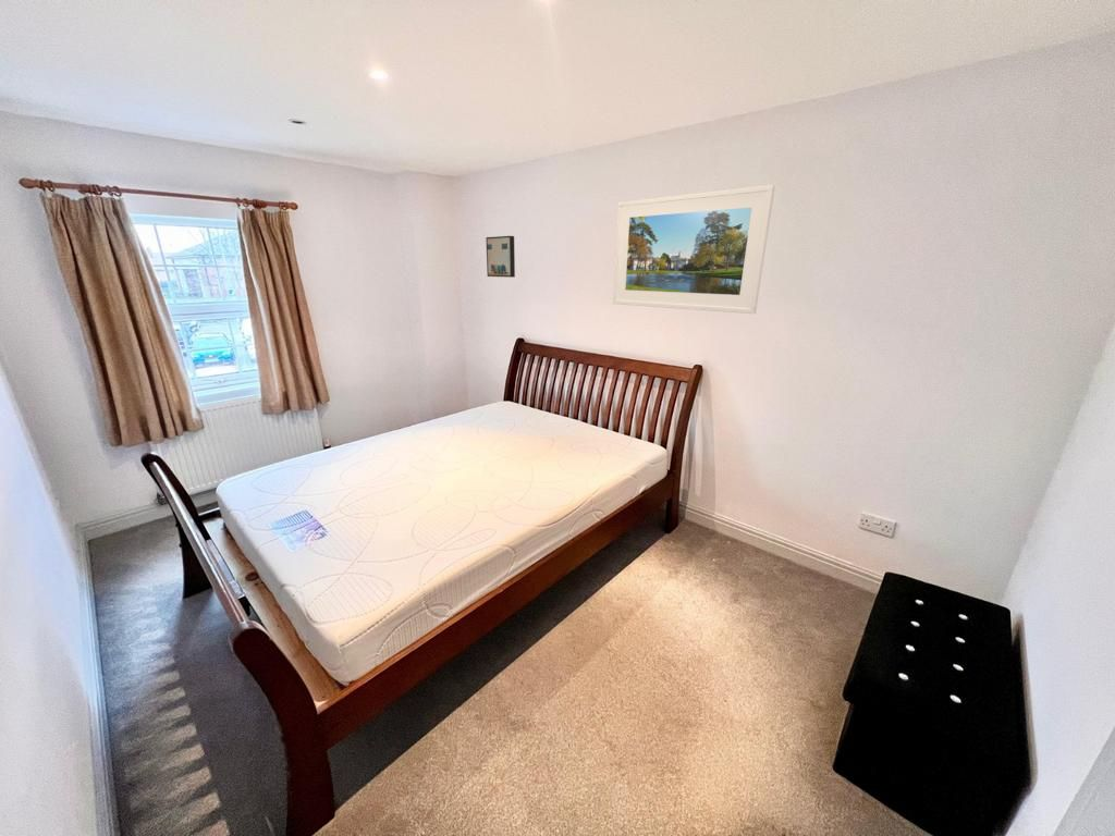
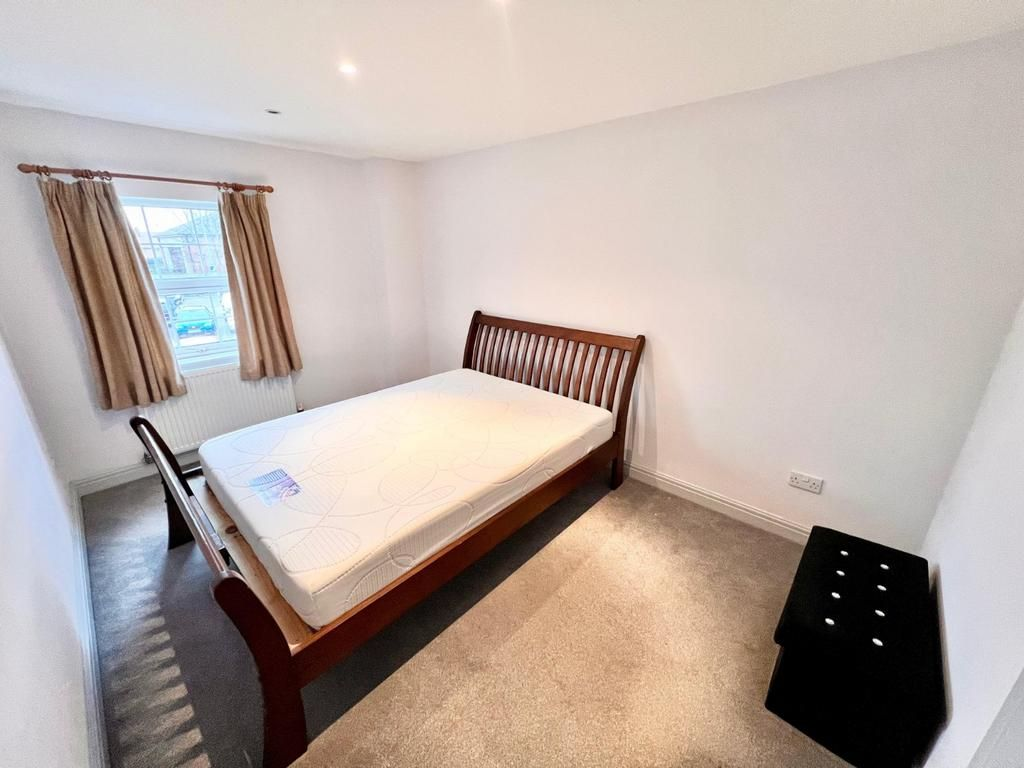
- wall art (500, 257)
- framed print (681, 254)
